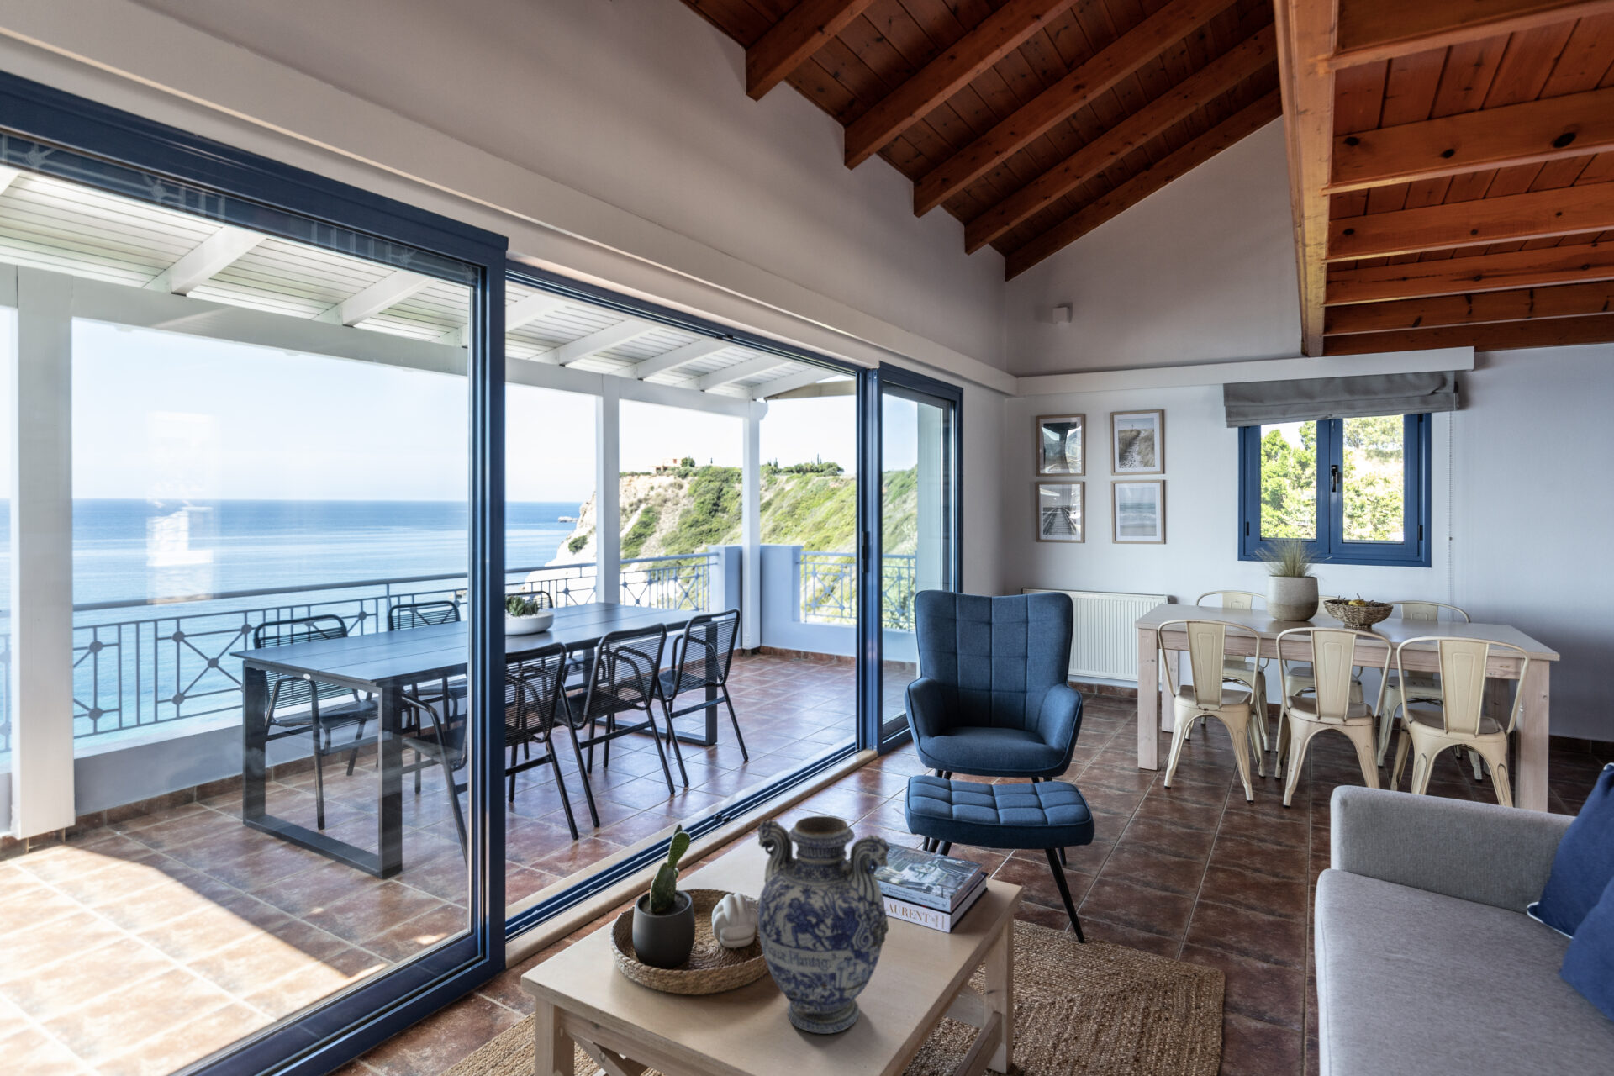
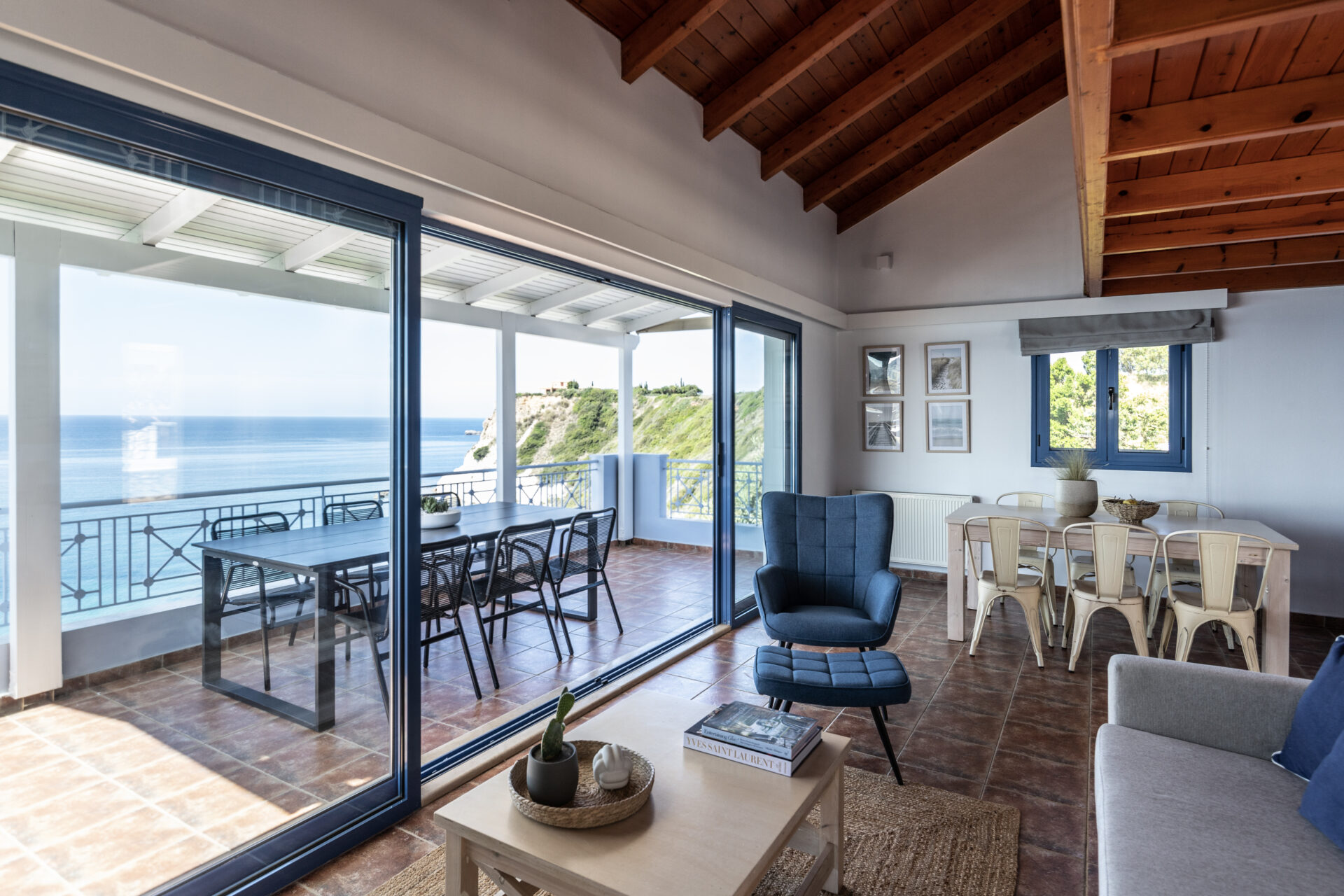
- vase (821, 919)
